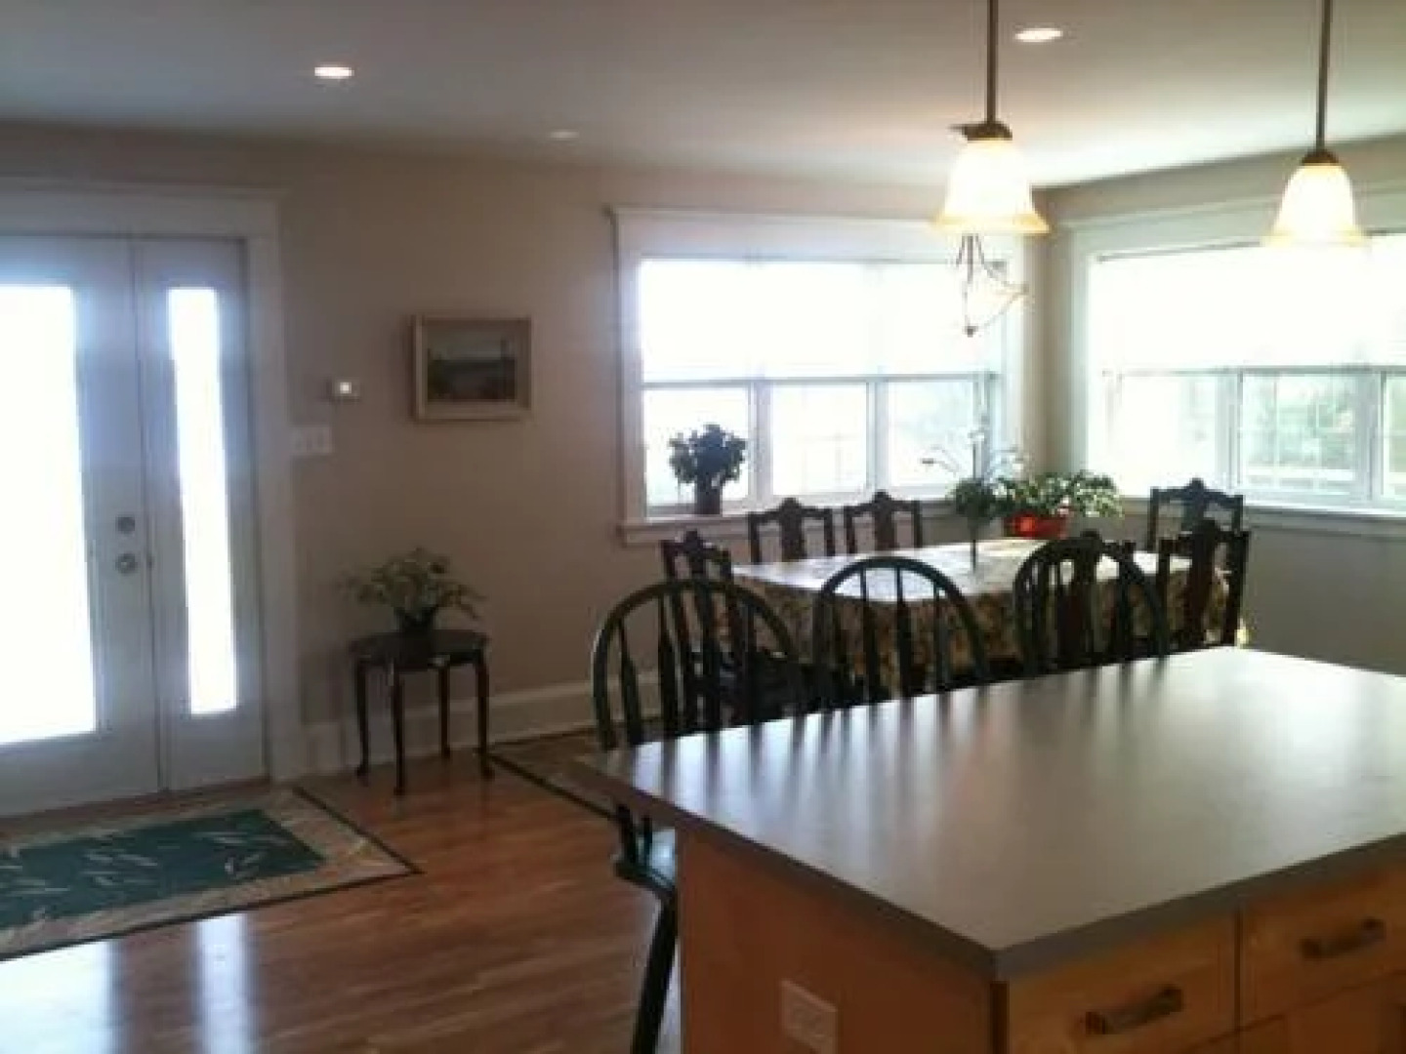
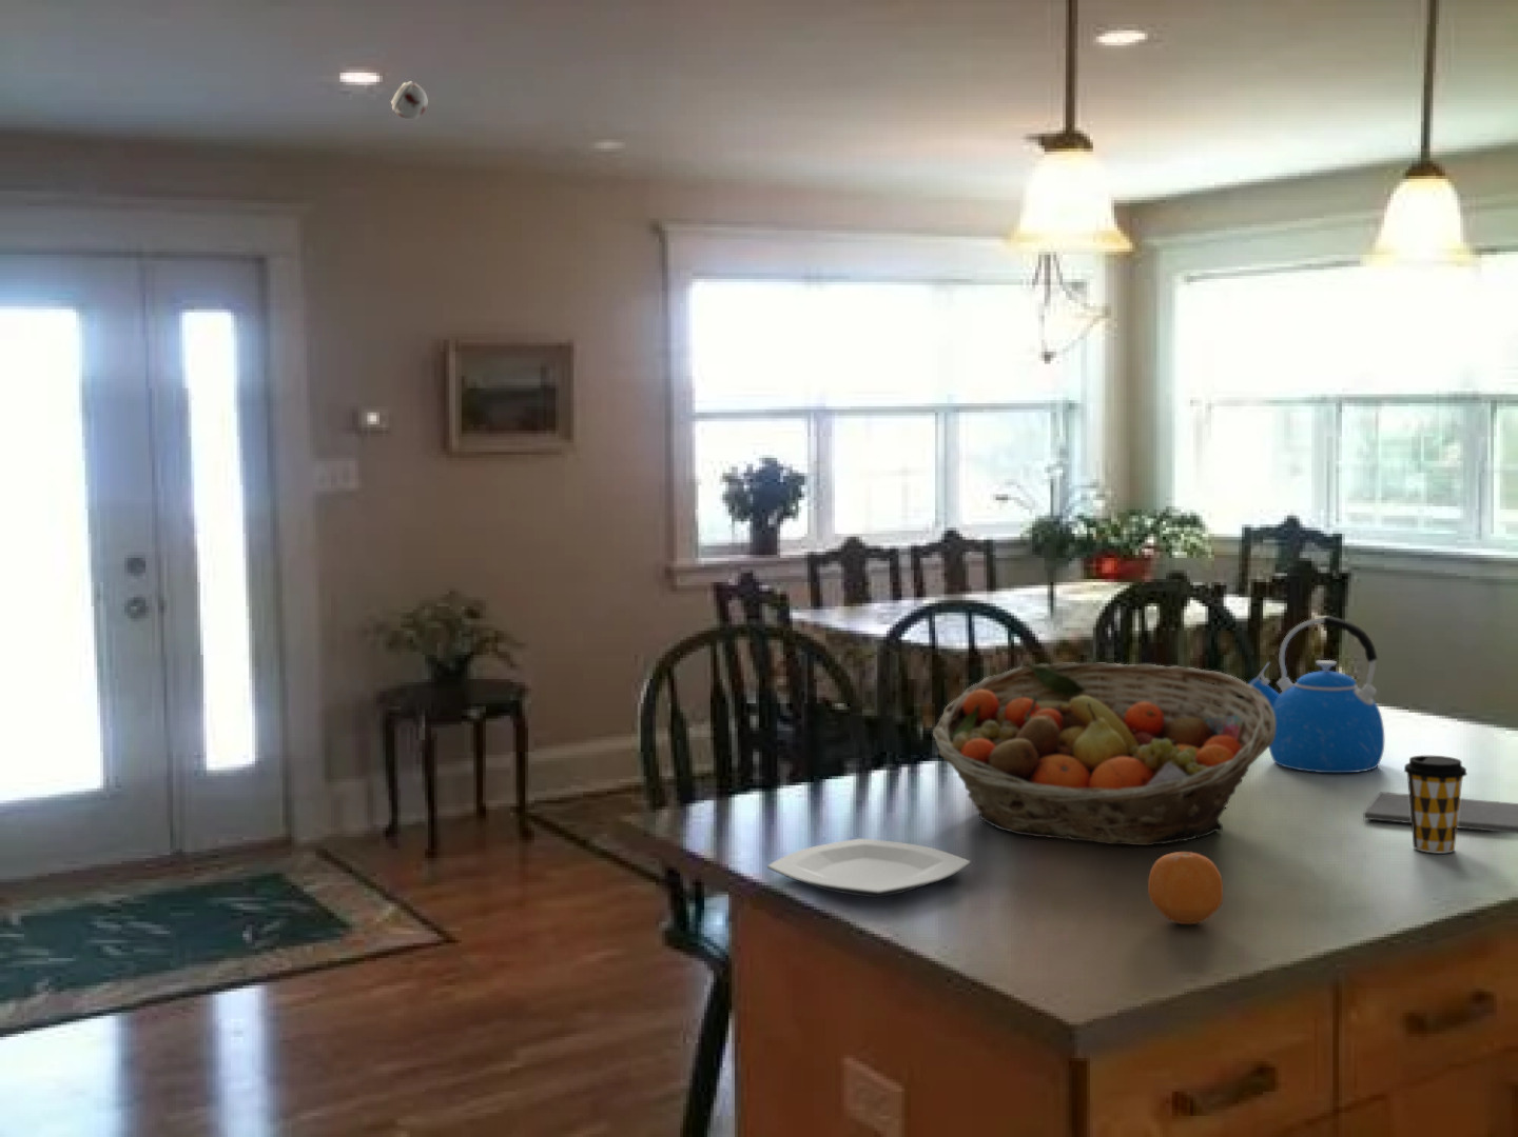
+ smoke detector (409, 100)
+ plate (869, 869)
+ coffee cup (1434, 804)
+ kettle (1312, 688)
+ fruit basket (1100, 749)
+ notepad (1458, 815)
+ fruit (1185, 887)
